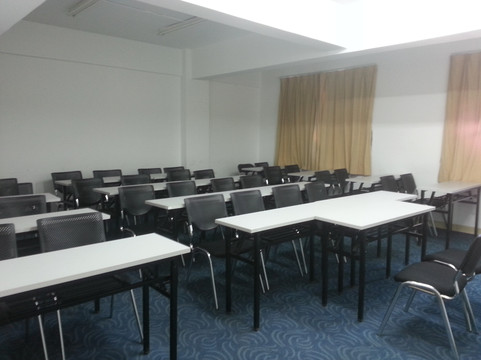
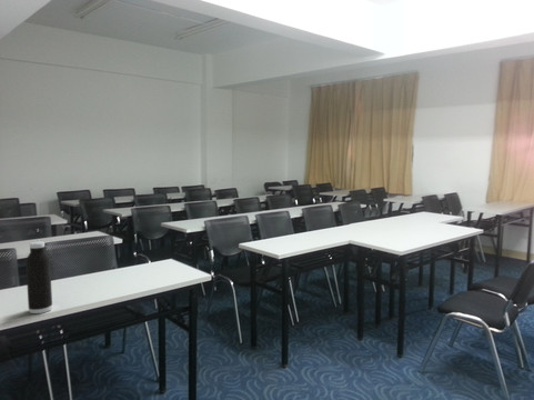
+ water bottle (38, 276)
